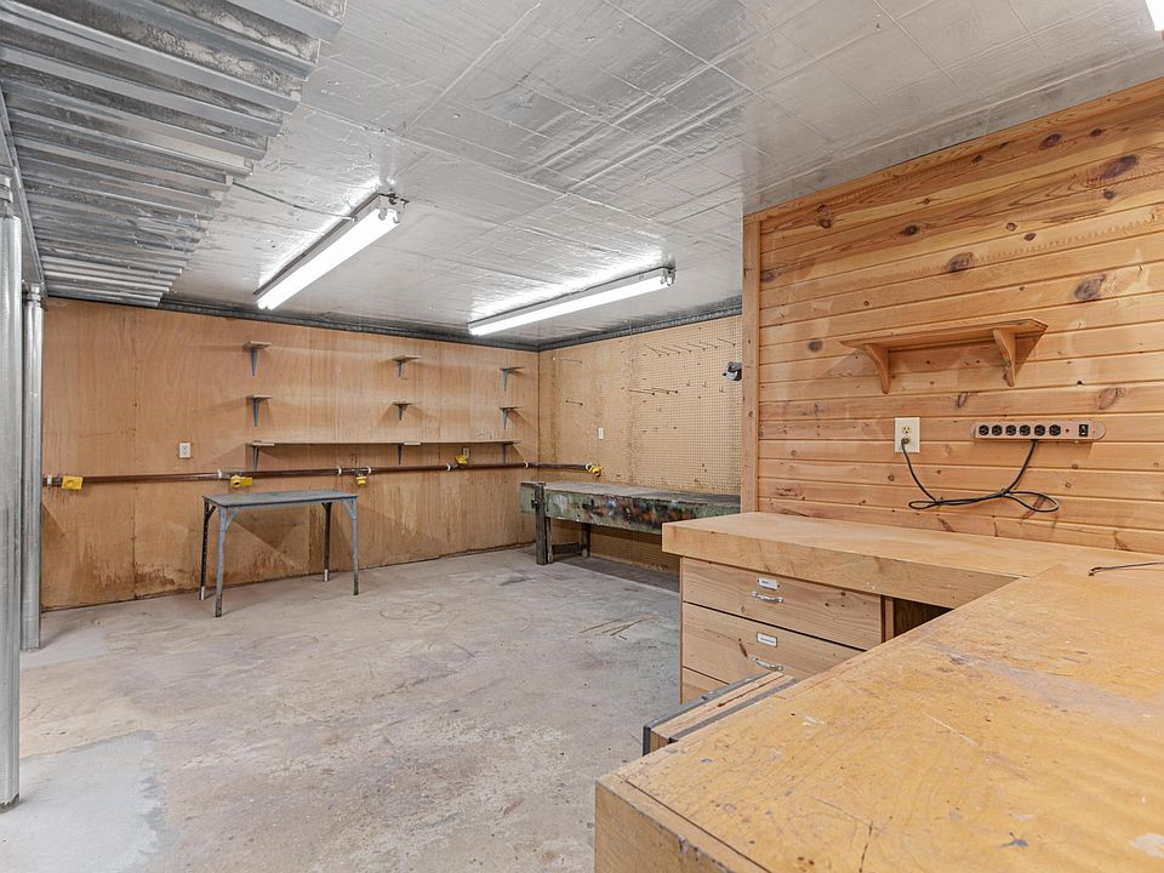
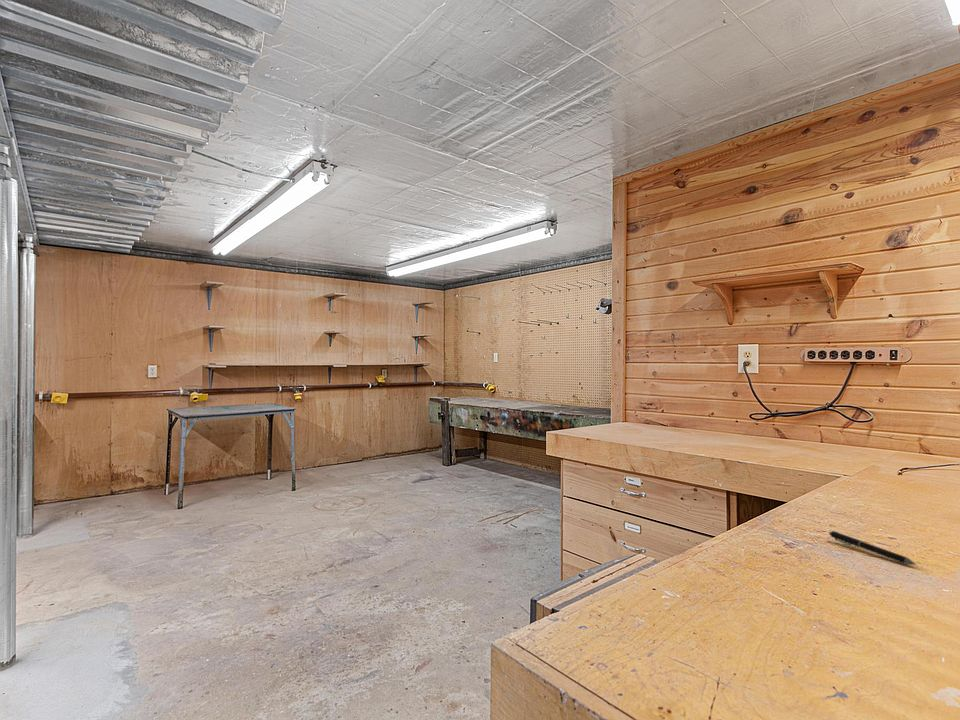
+ pen (870, 547)
